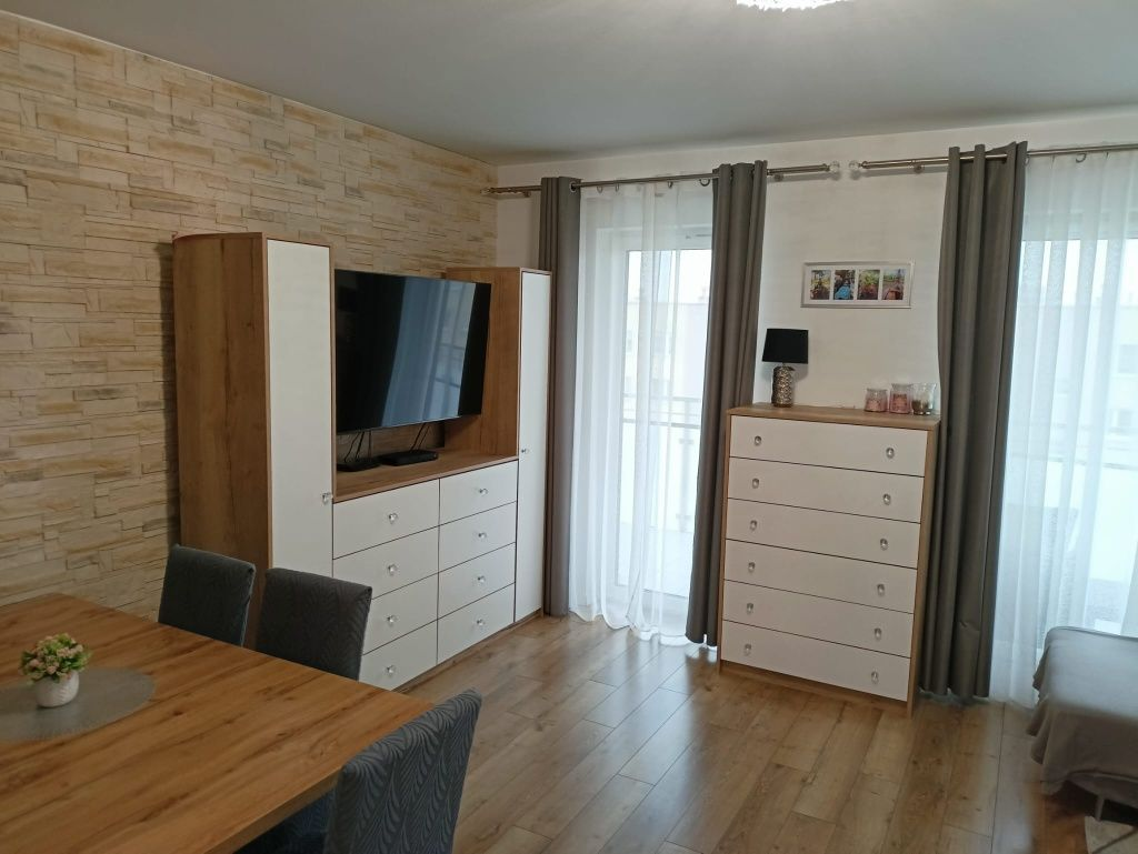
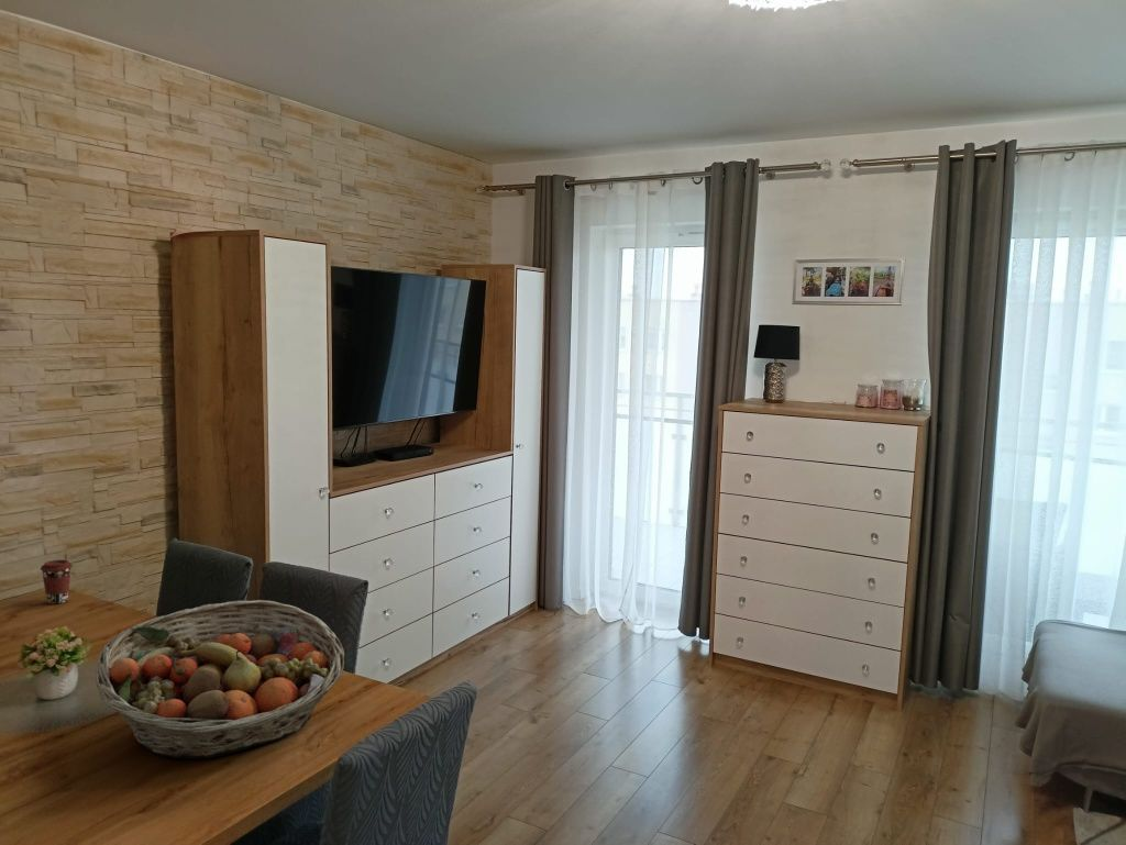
+ fruit basket (227, 675)
+ coffee cup (56, 581)
